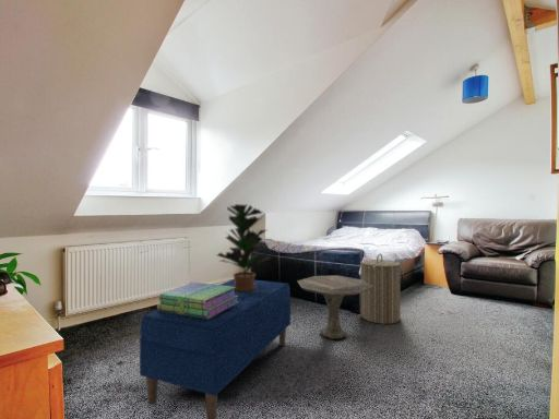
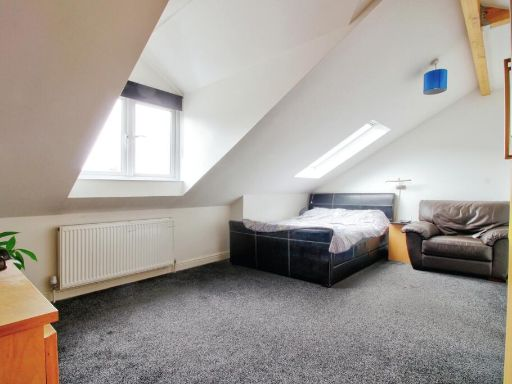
- side table (333, 307)
- laundry hamper (380, 285)
- potted plant (242, 246)
- bench (228, 332)
- stack of books (199, 299)
